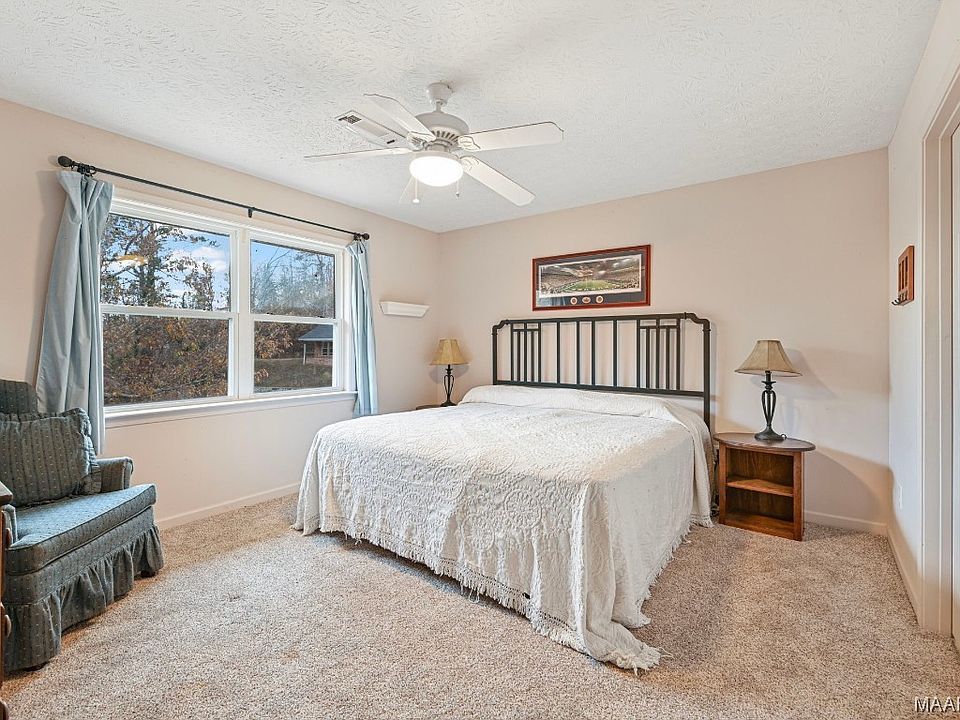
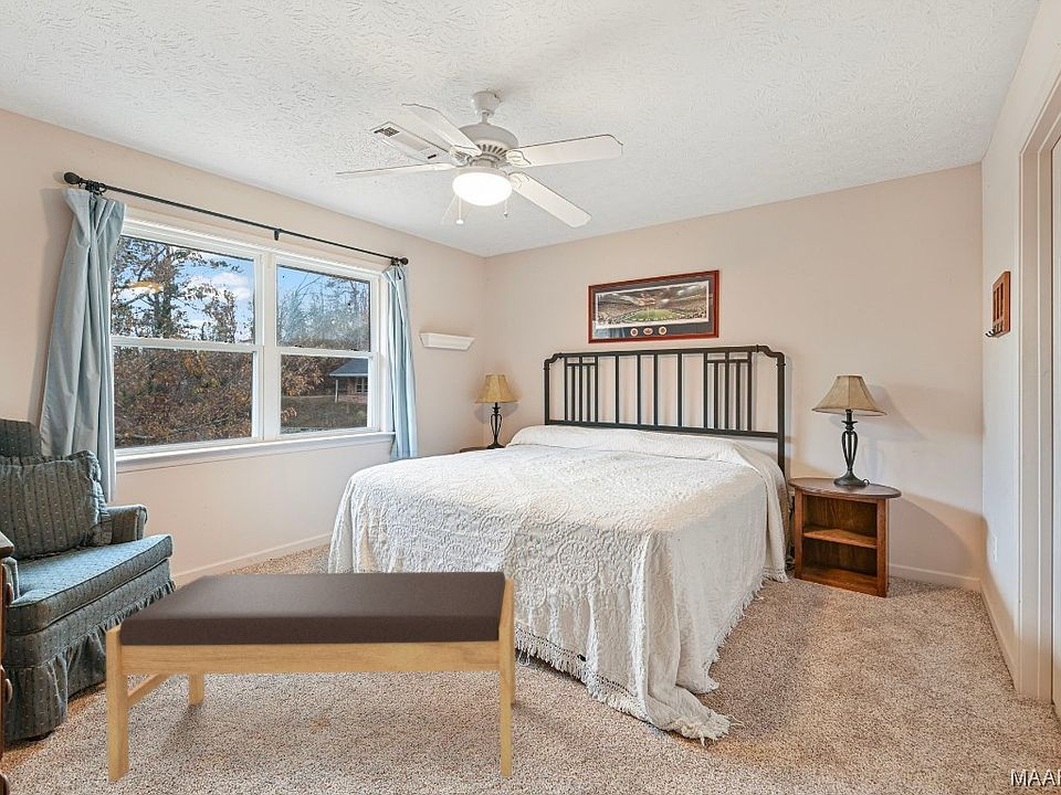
+ bench (334, 662)
